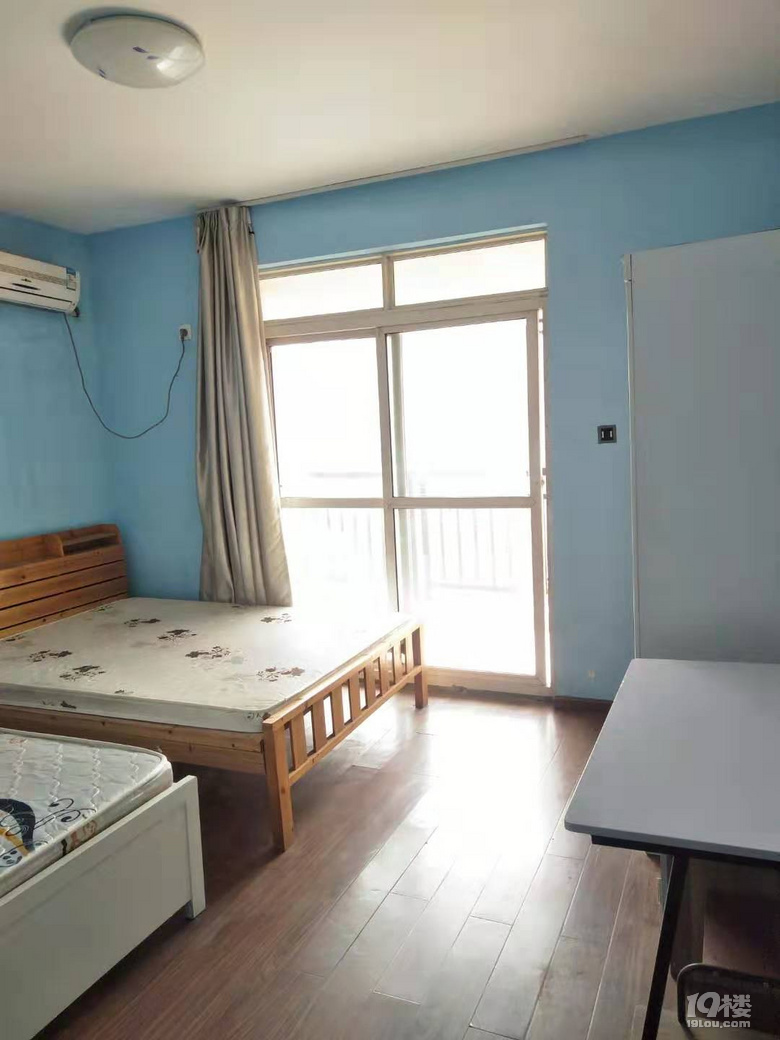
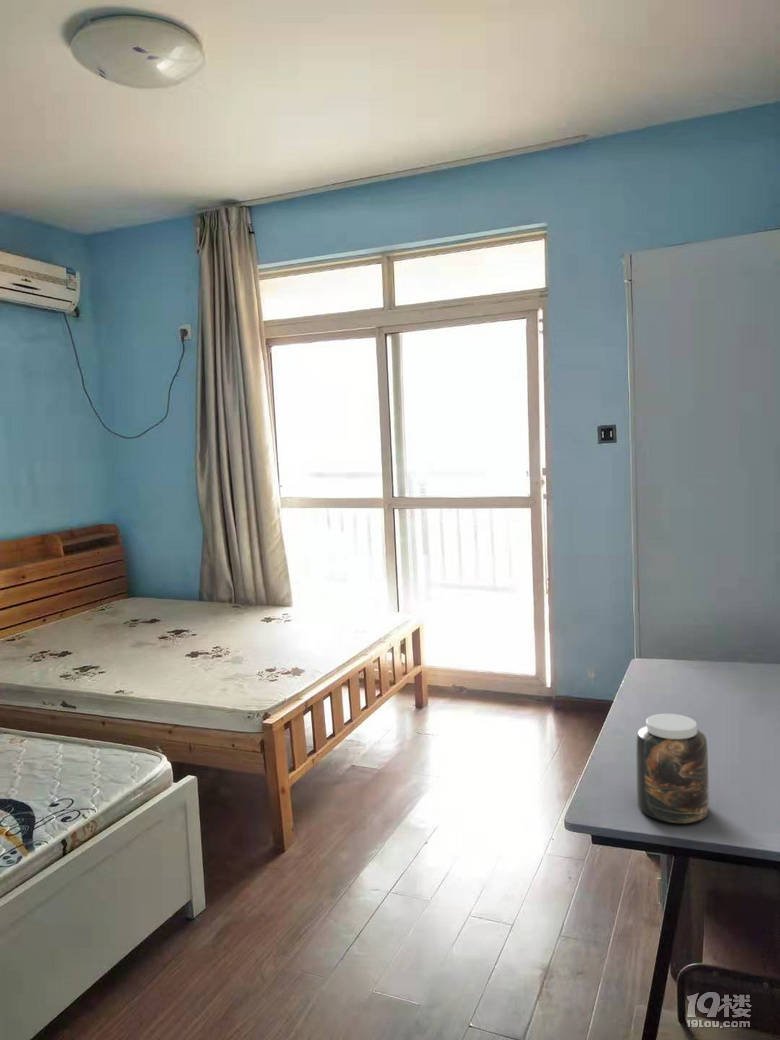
+ jar (671, 764)
